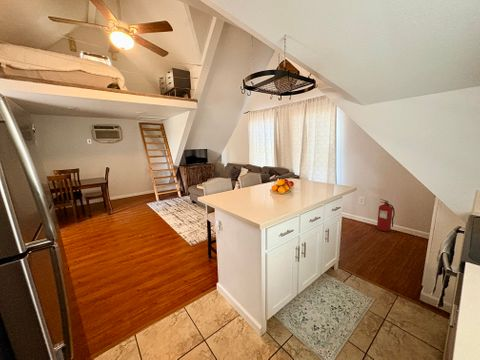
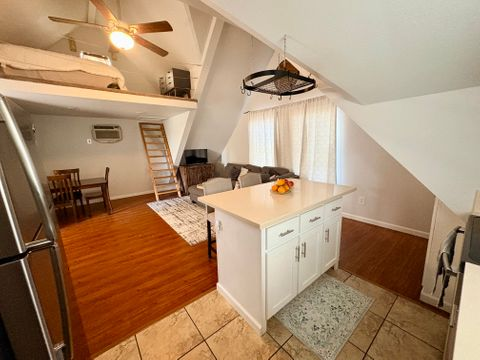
- fire extinguisher (386, 215)
